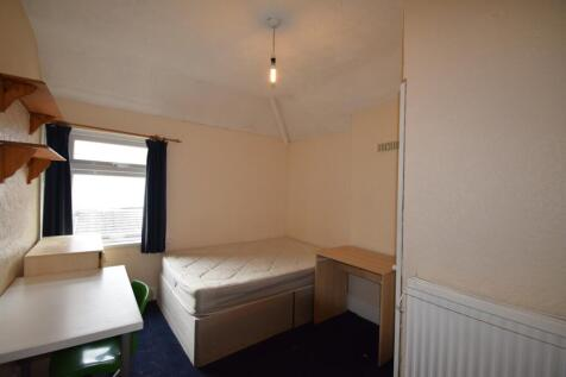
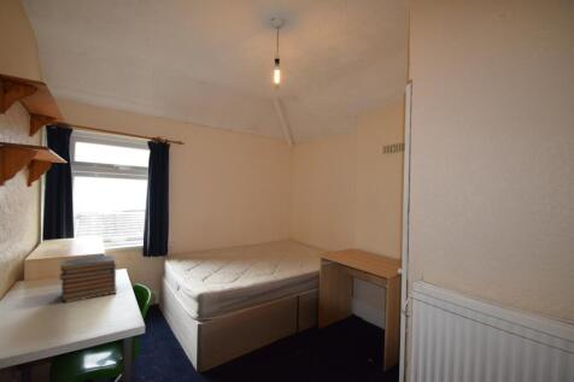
+ book stack (89, 276)
